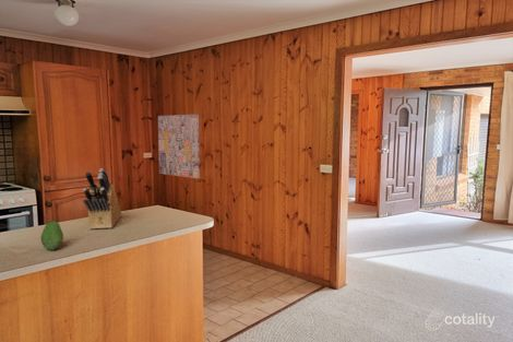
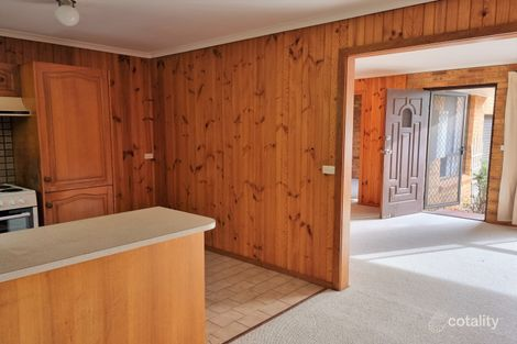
- fruit (51, 235)
- wall art (177, 145)
- knife block (103, 196)
